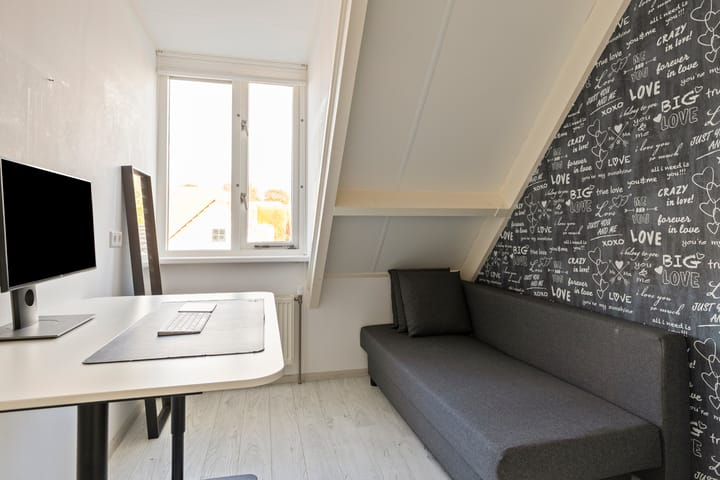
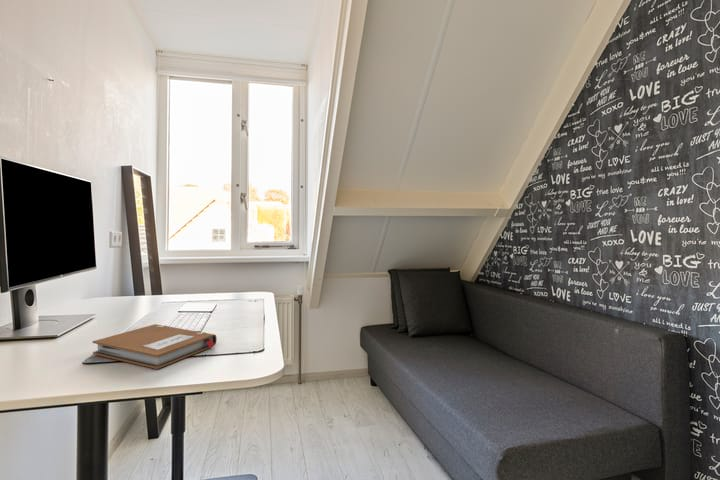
+ notebook (159, 343)
